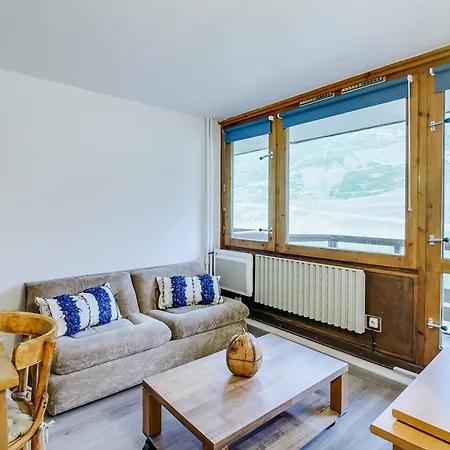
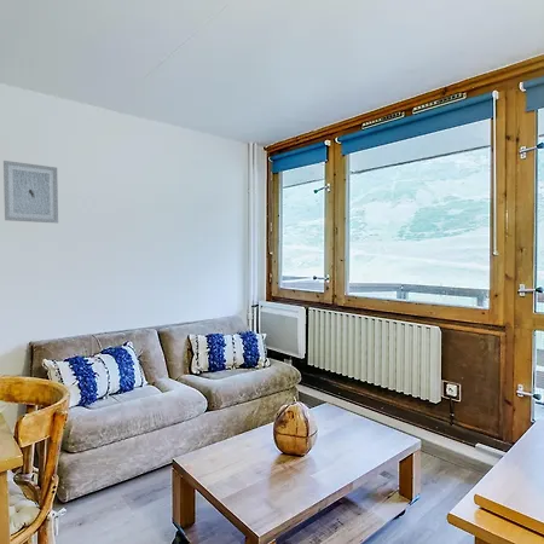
+ wall art (31, 192)
